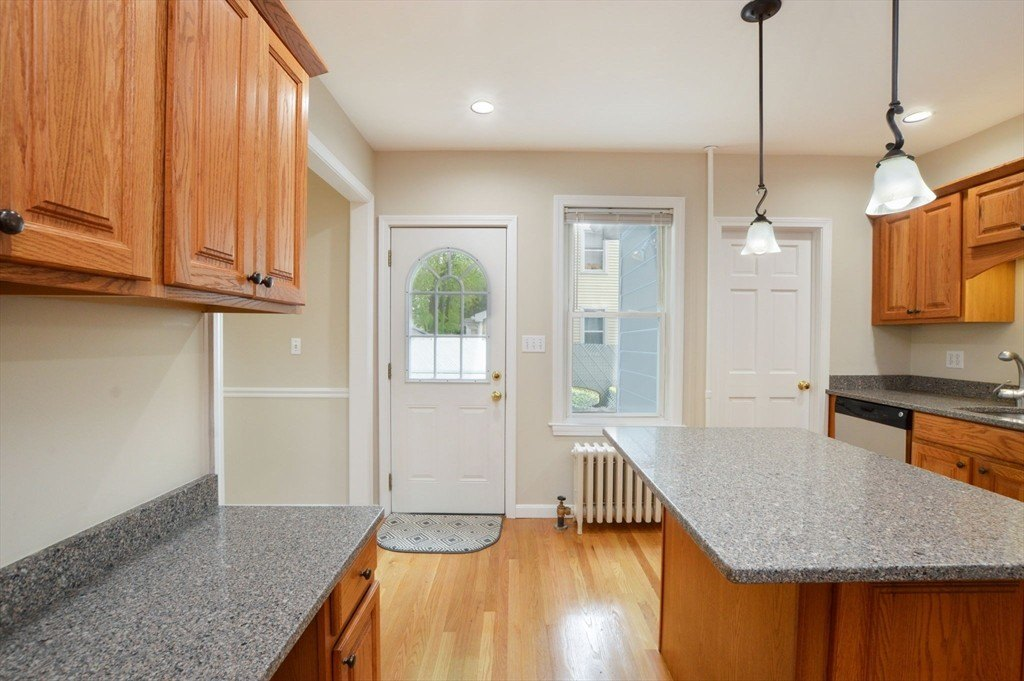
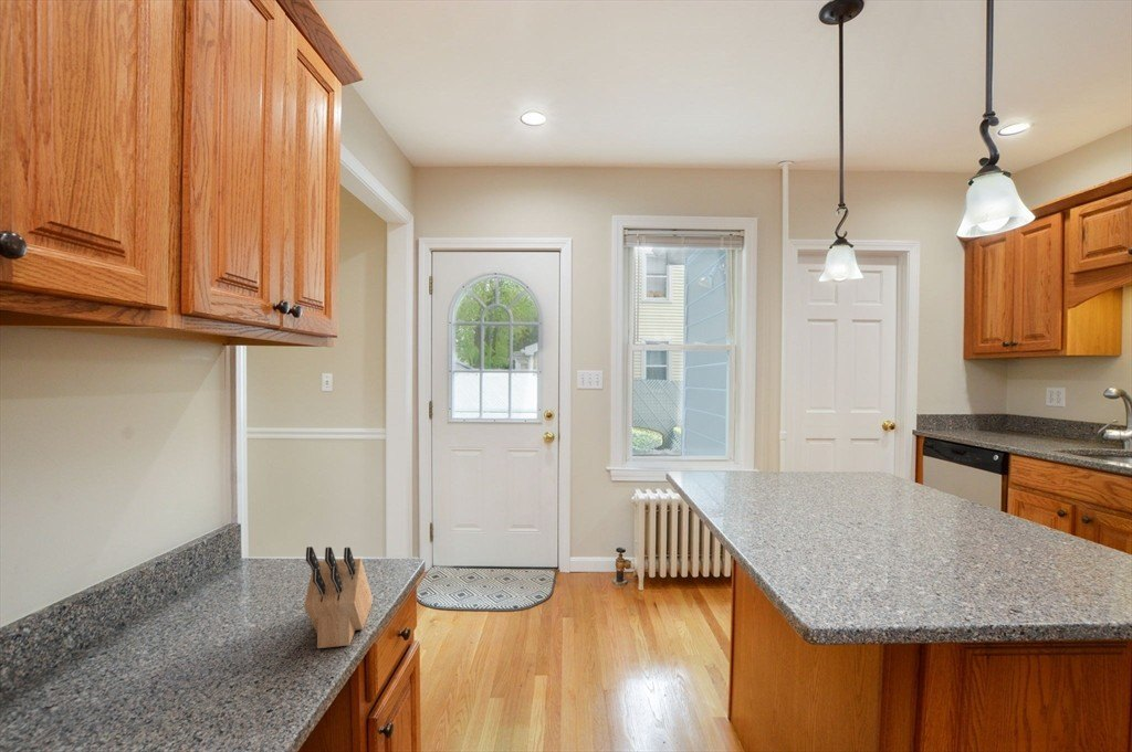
+ knife block (340, 580)
